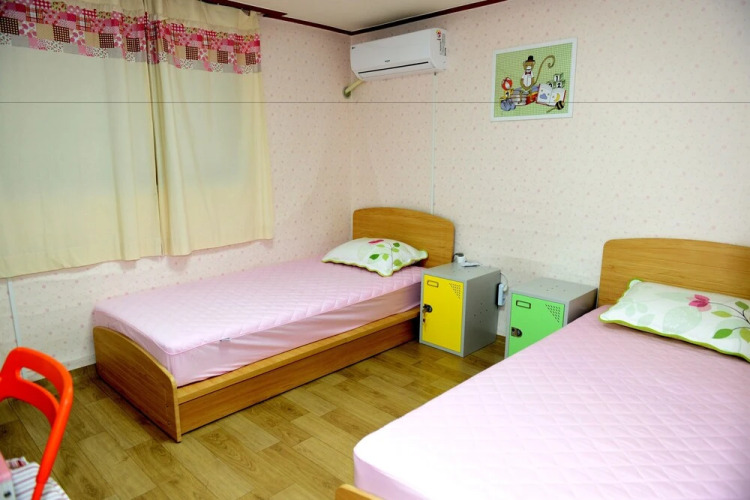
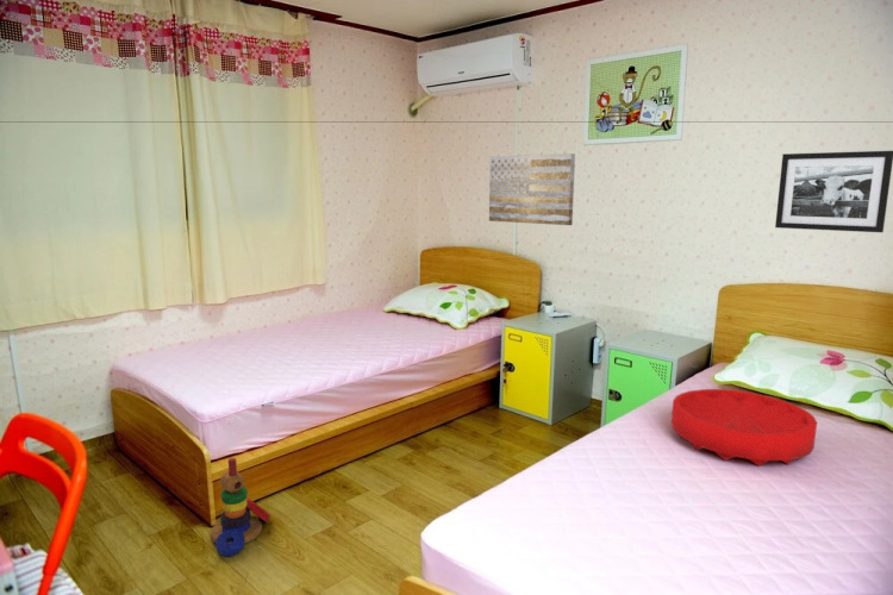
+ picture frame (830, 192)
+ stacking toy (238, 497)
+ cushion (739, 425)
+ wall art (529, 189)
